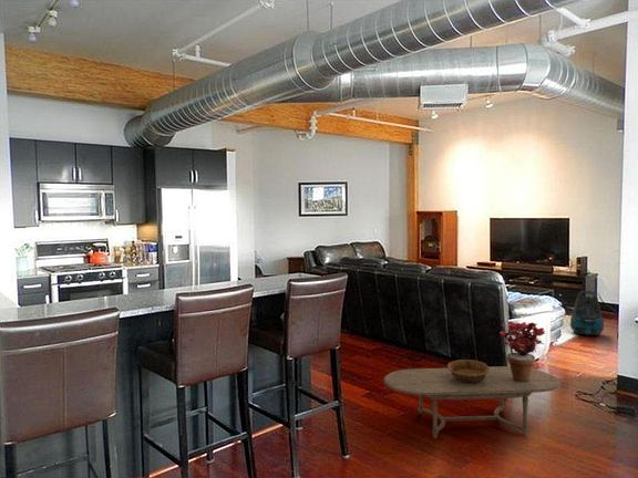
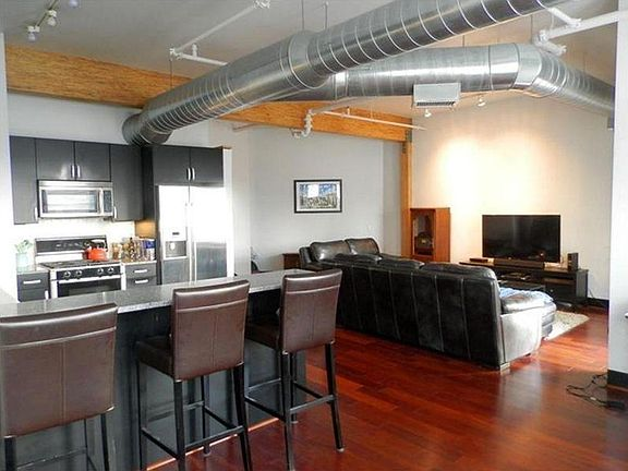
- coffee table (470, 398)
- potted plant (521, 349)
- decorative bowl (467, 372)
- vacuum cleaner (586, 312)
